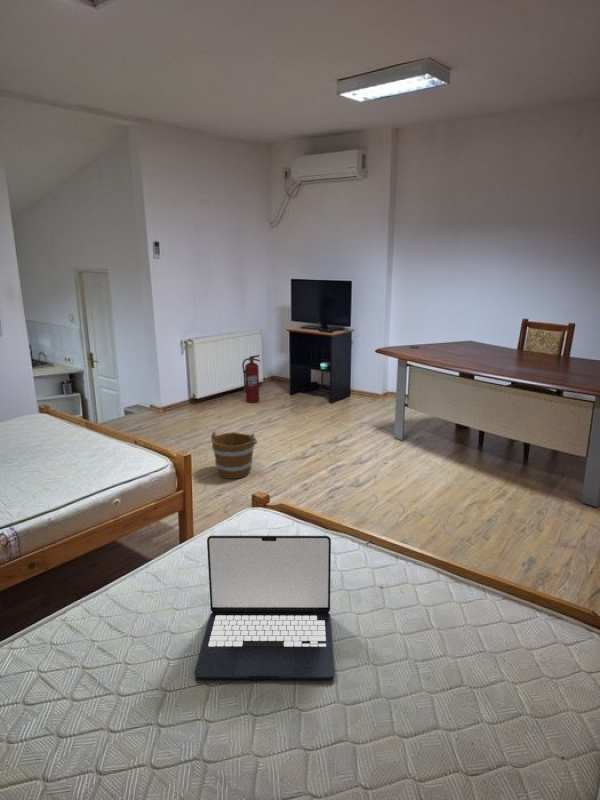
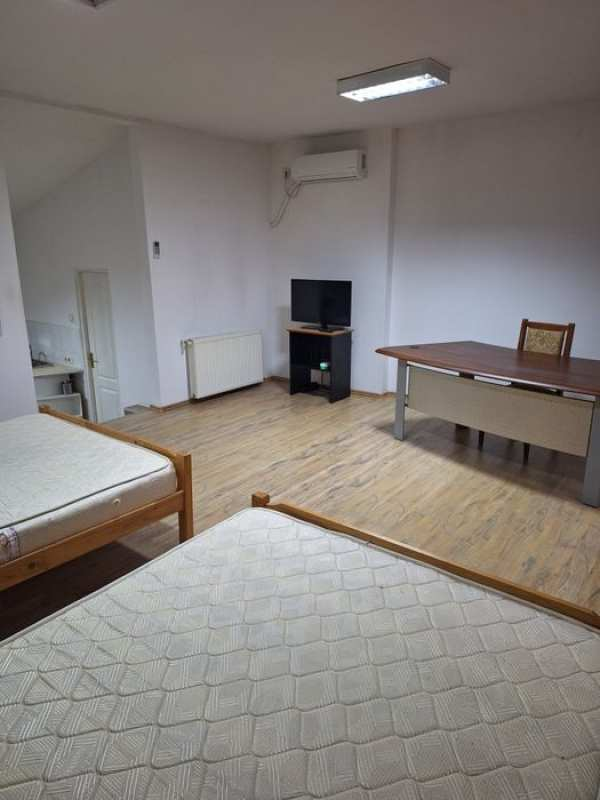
- fire extinguisher (251, 378)
- bucket (233, 452)
- laptop (266, 603)
